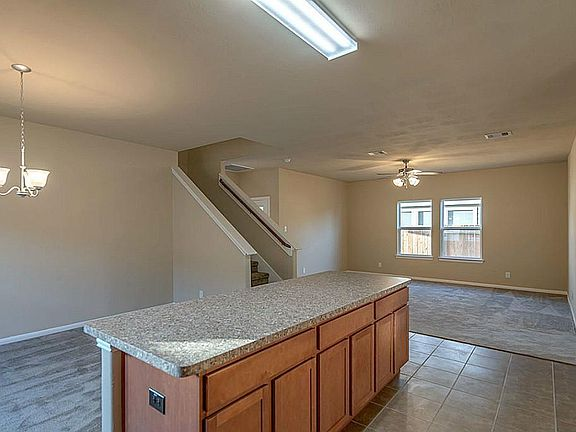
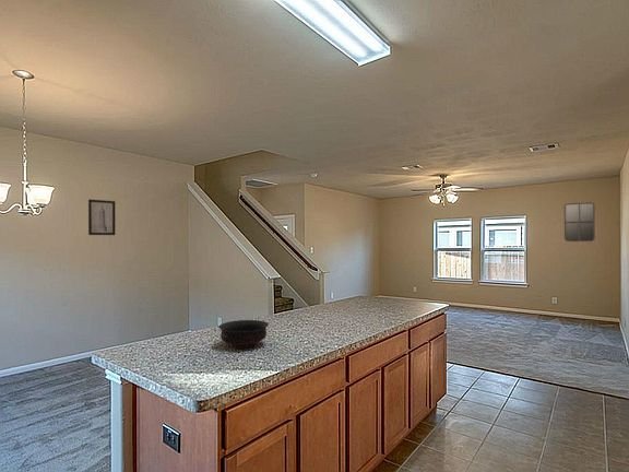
+ wall art (102, 217)
+ home mirror (579, 222)
+ bowl (244, 334)
